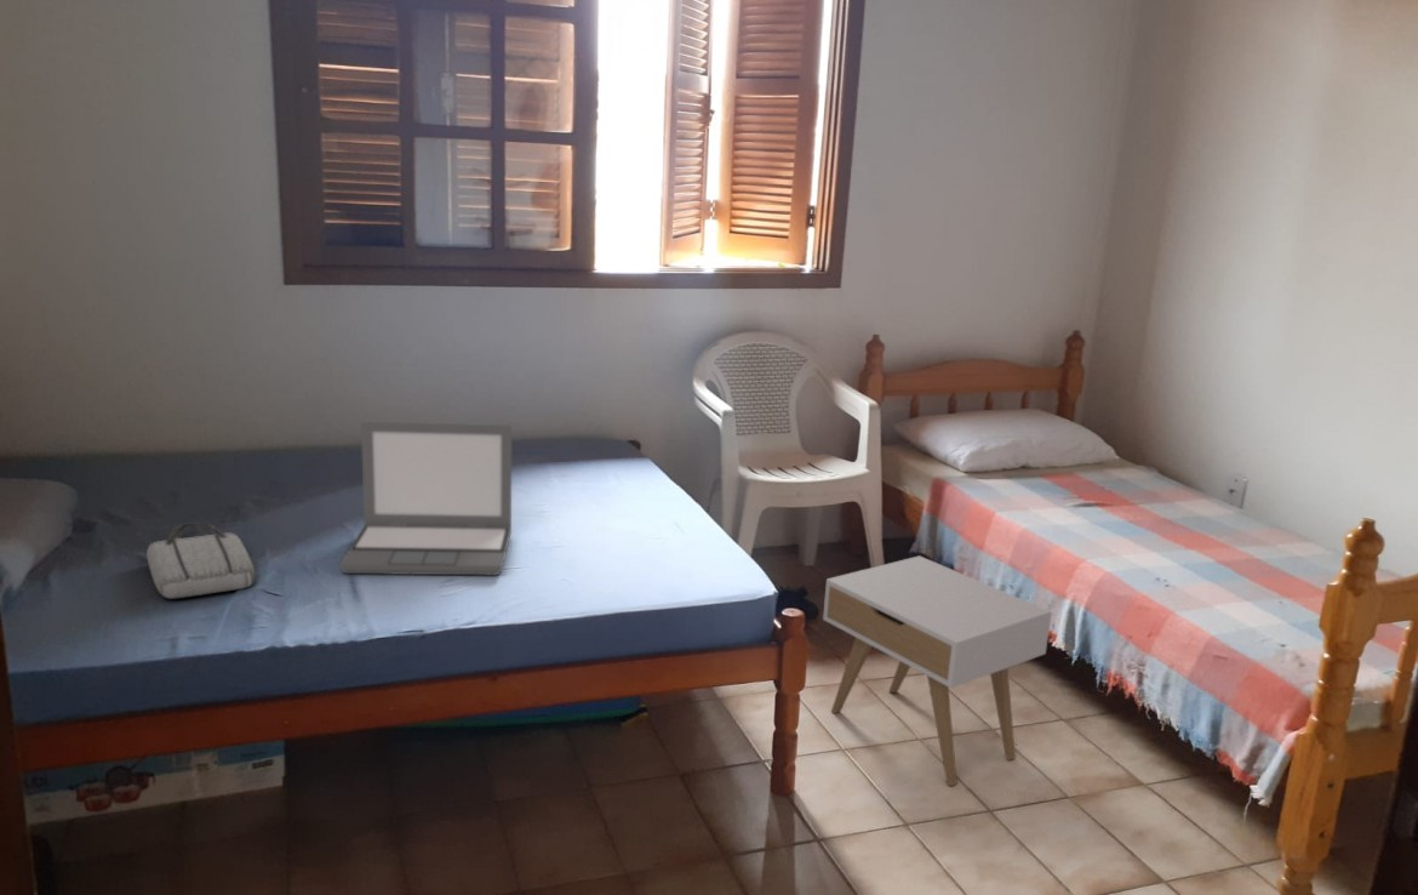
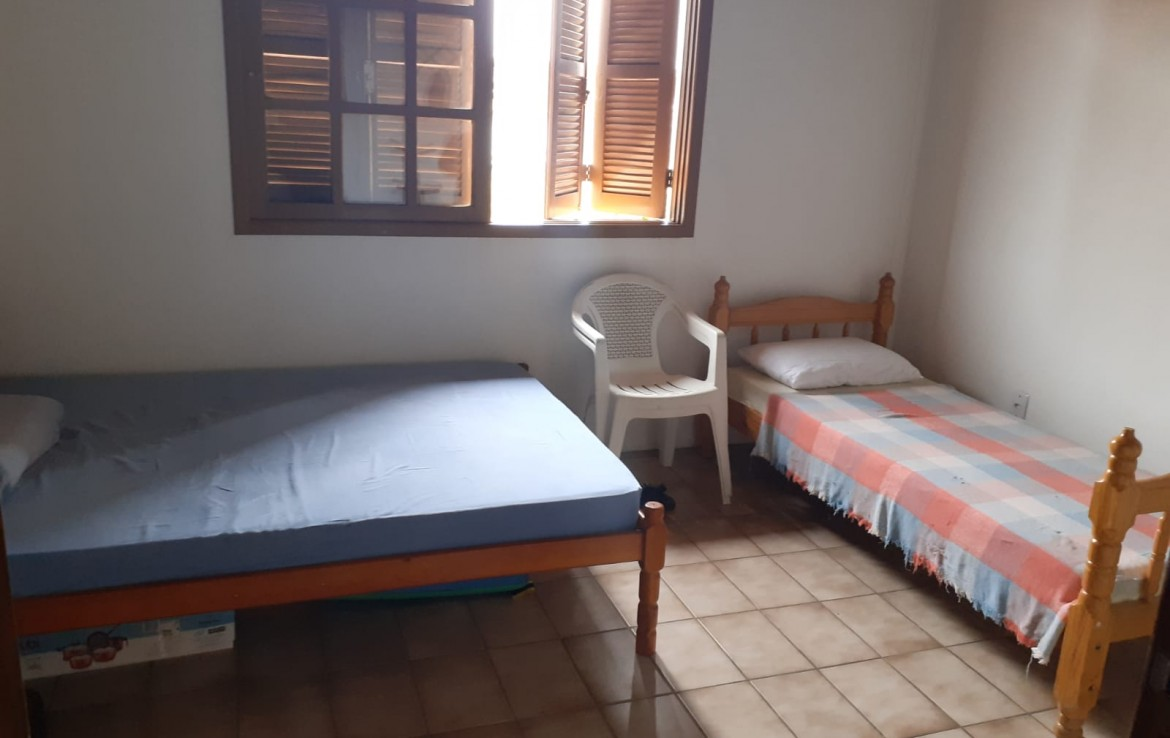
- tote bag (196, 553)
- nightstand (927, 666)
- laptop (429, 496)
